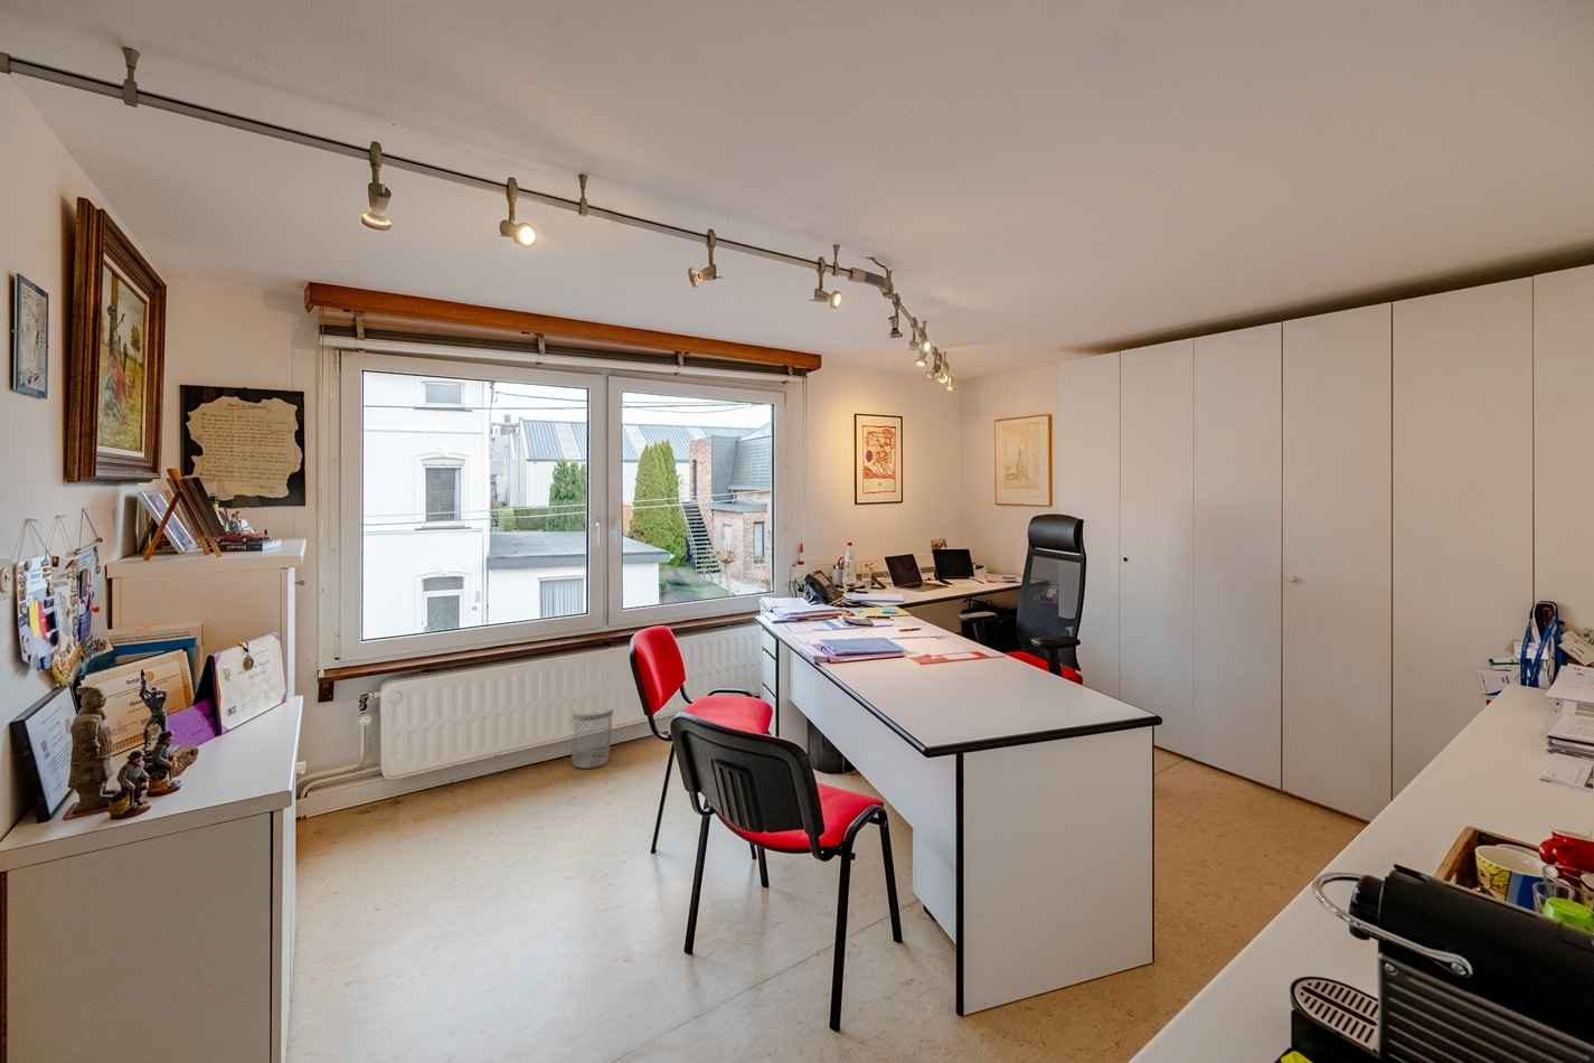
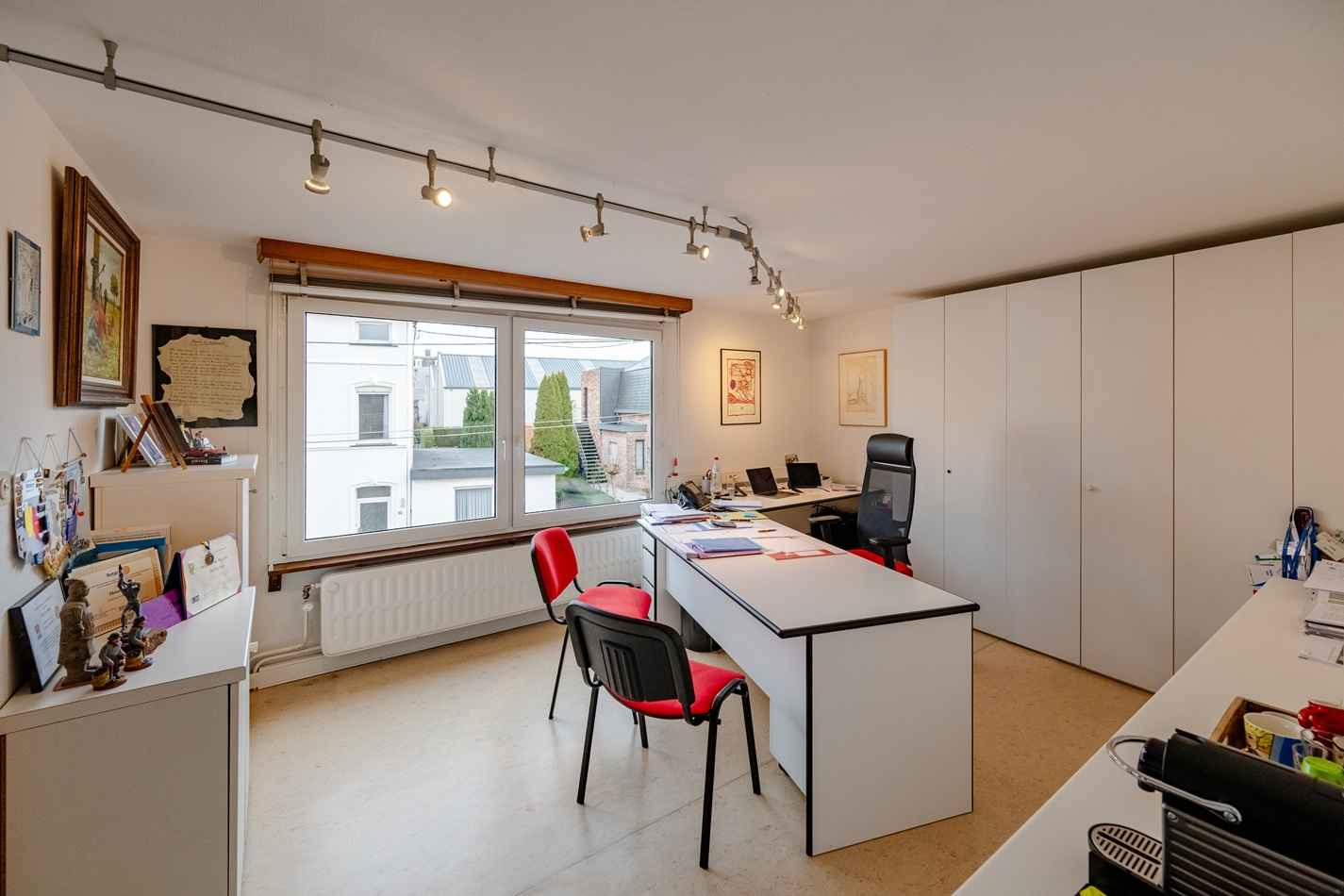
- wastebasket (591, 736)
